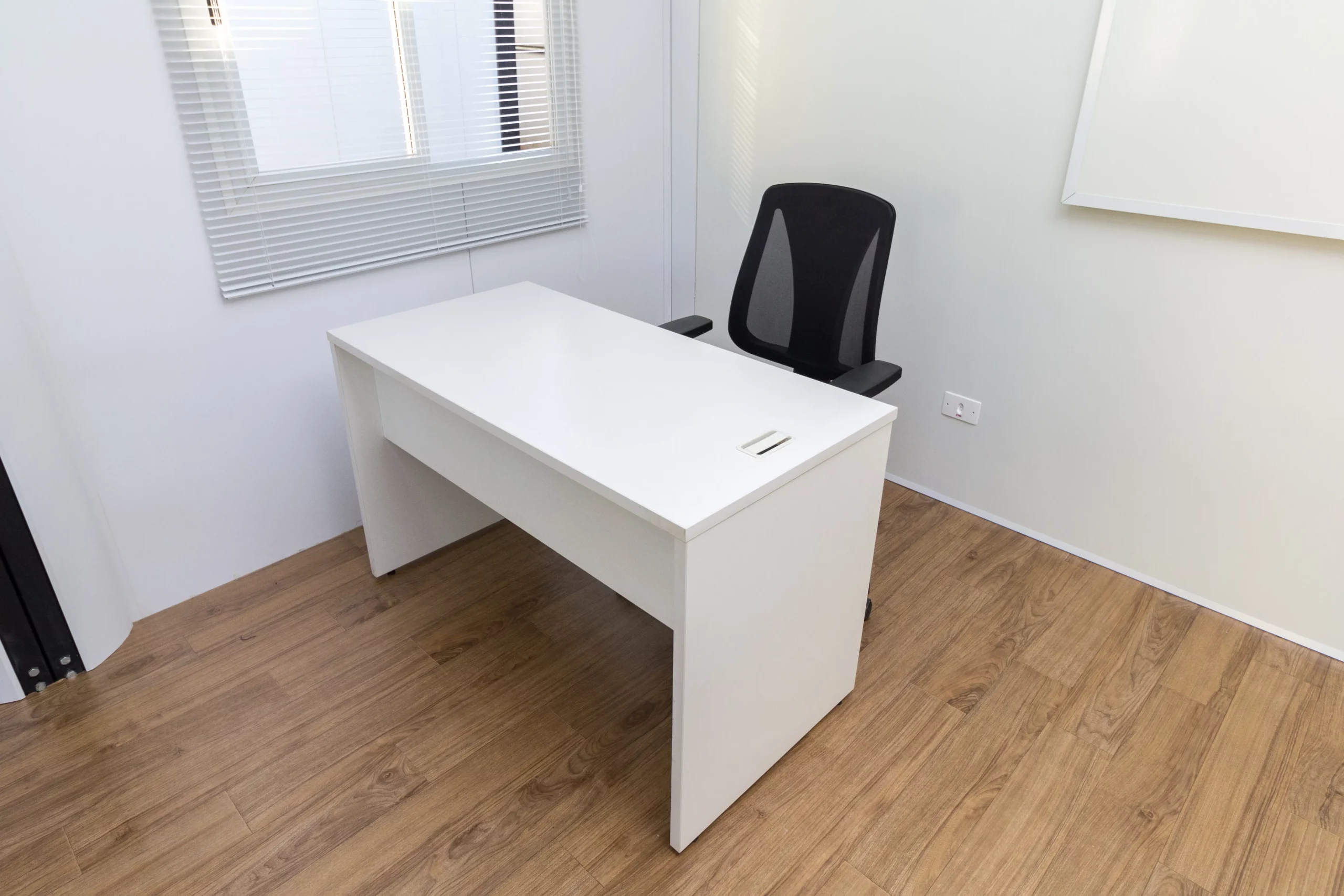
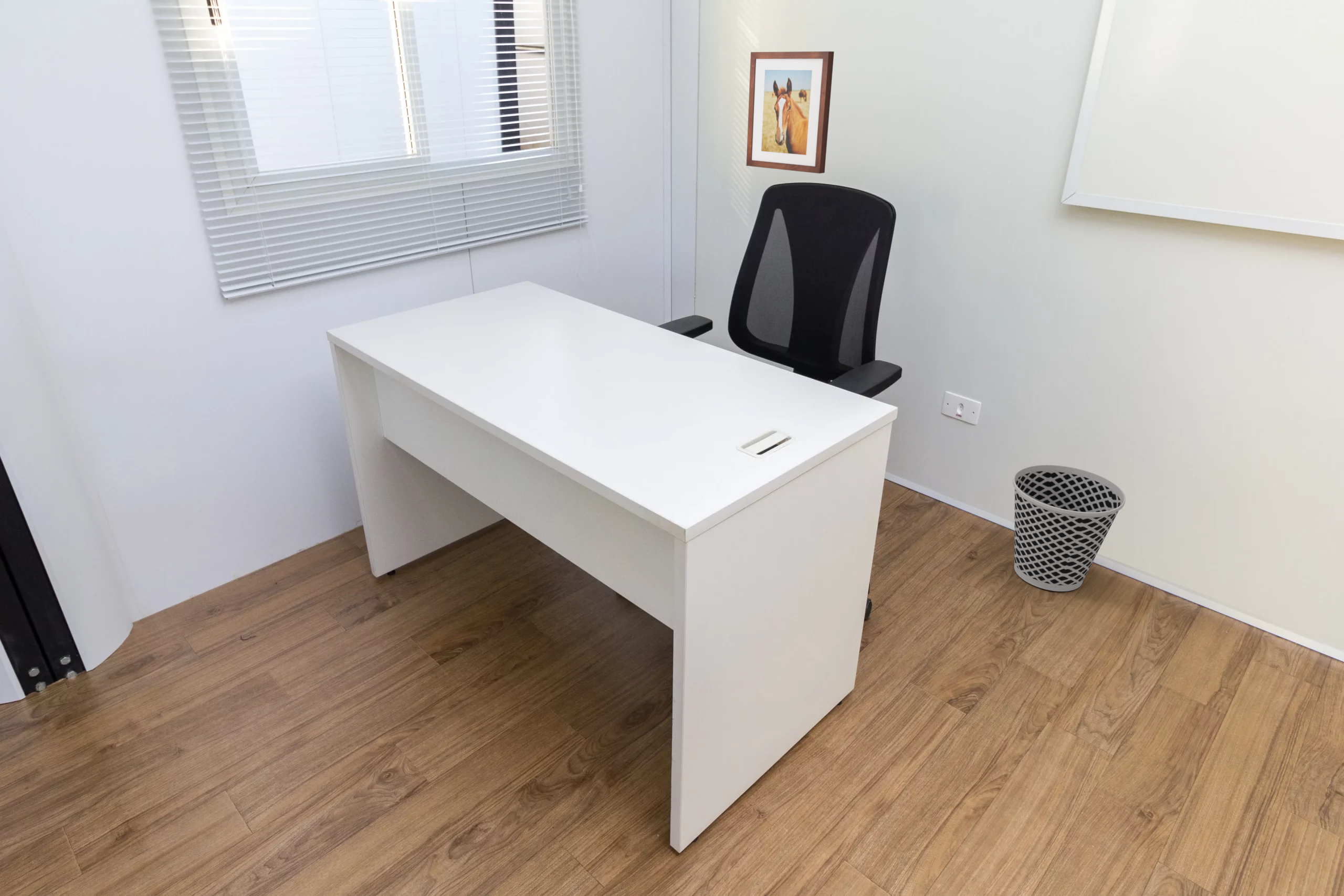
+ wastebasket (1057, 531)
+ wall art (788, 112)
